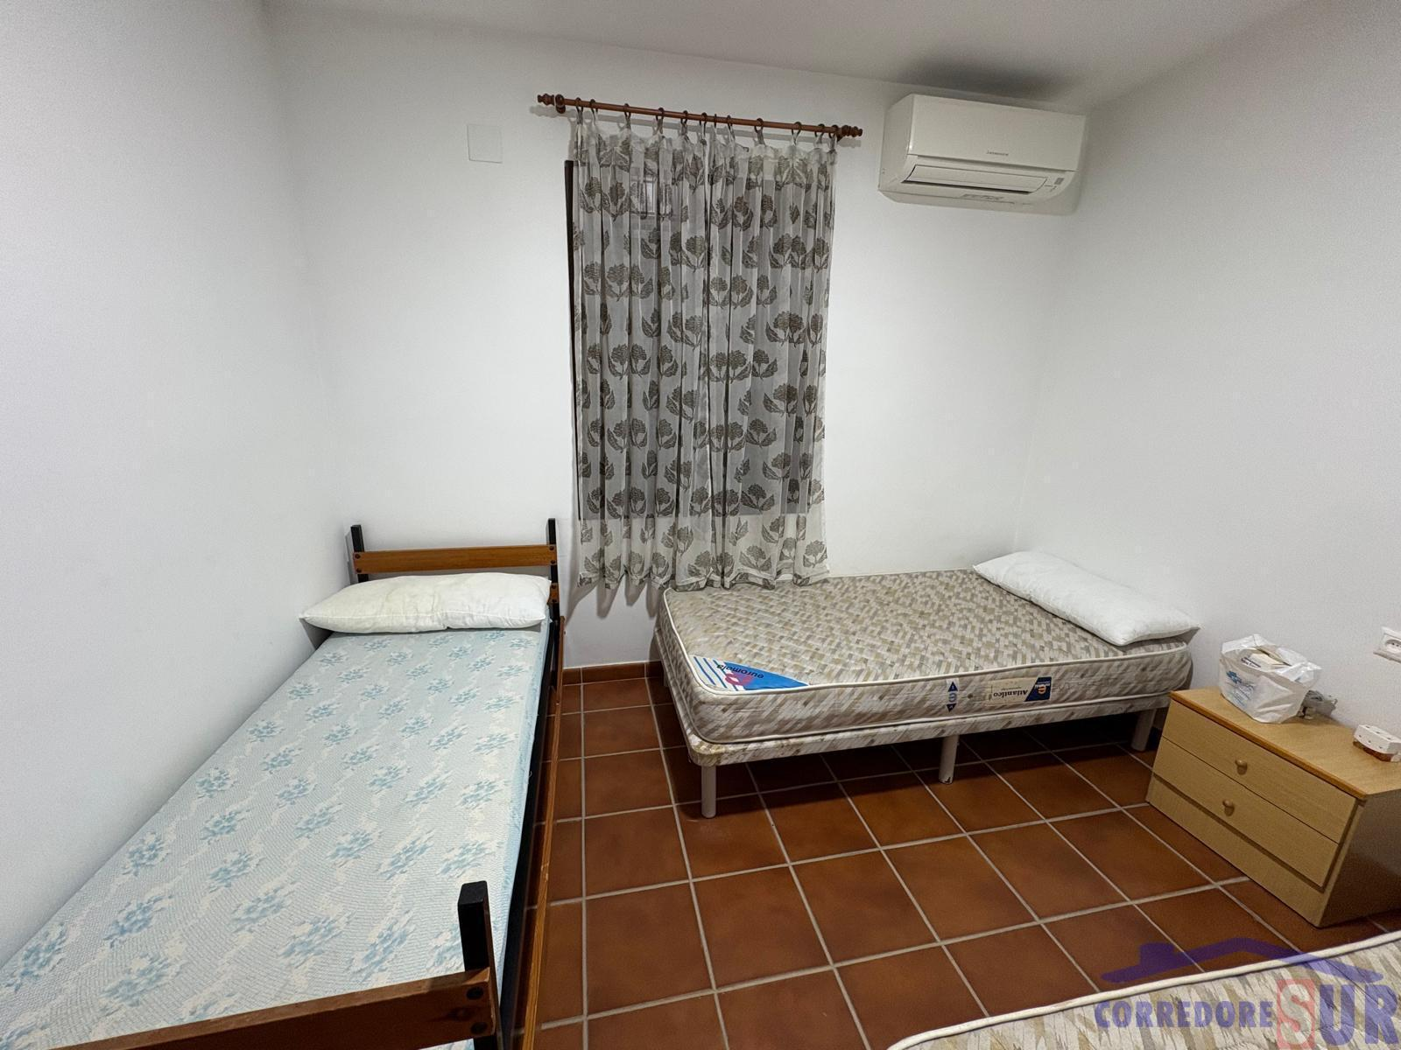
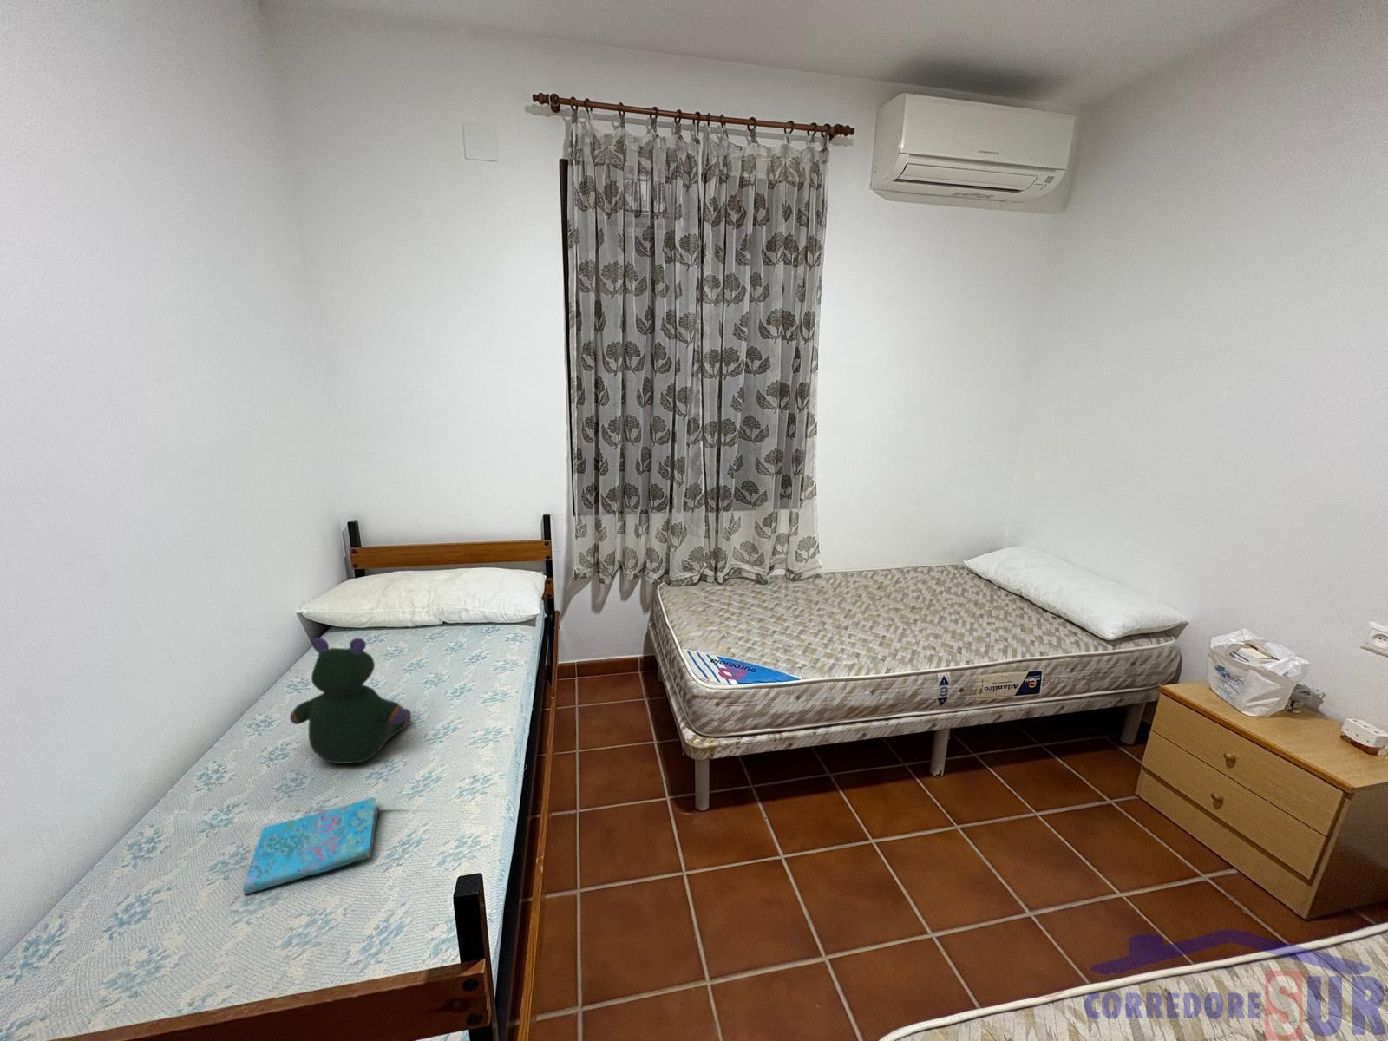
+ cover (316, 842)
+ stuffed bear (356, 689)
